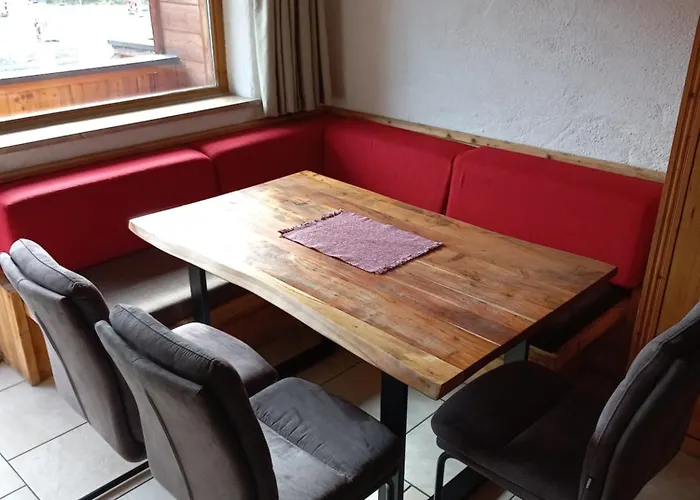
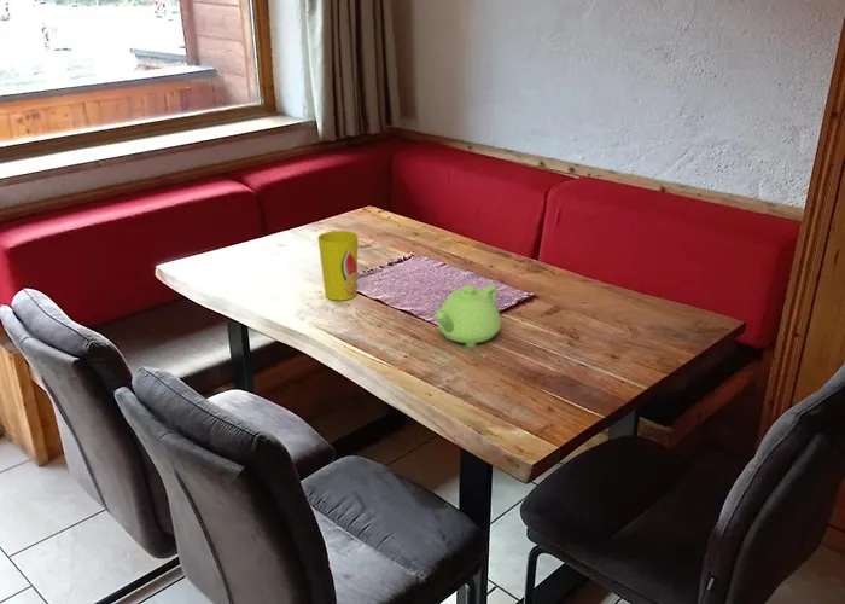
+ teapot (466, 313)
+ cup (339, 266)
